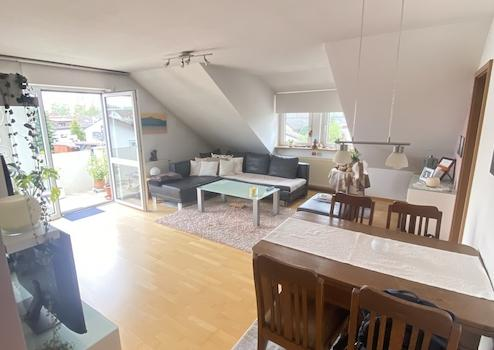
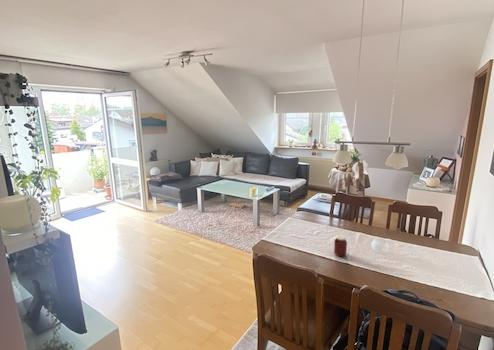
+ jar (337, 245)
